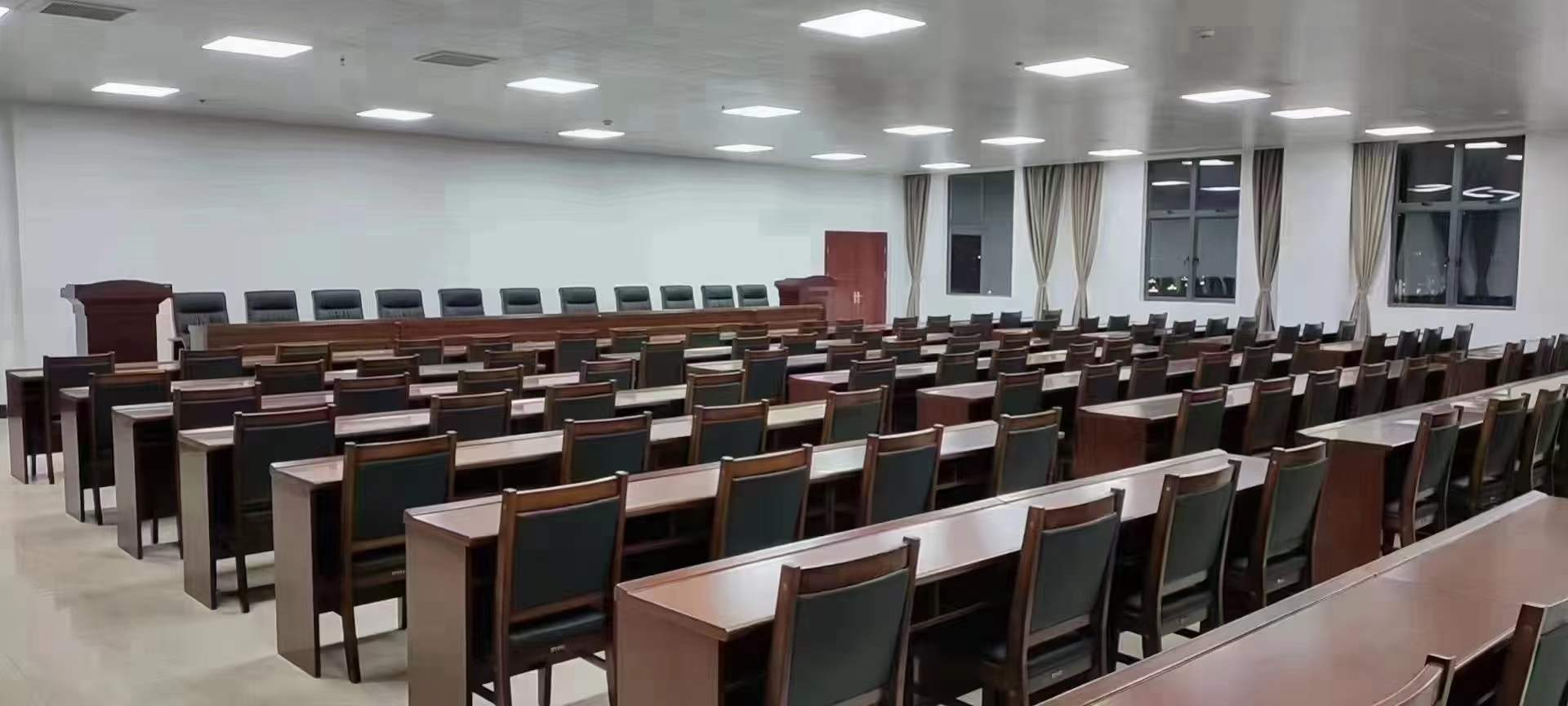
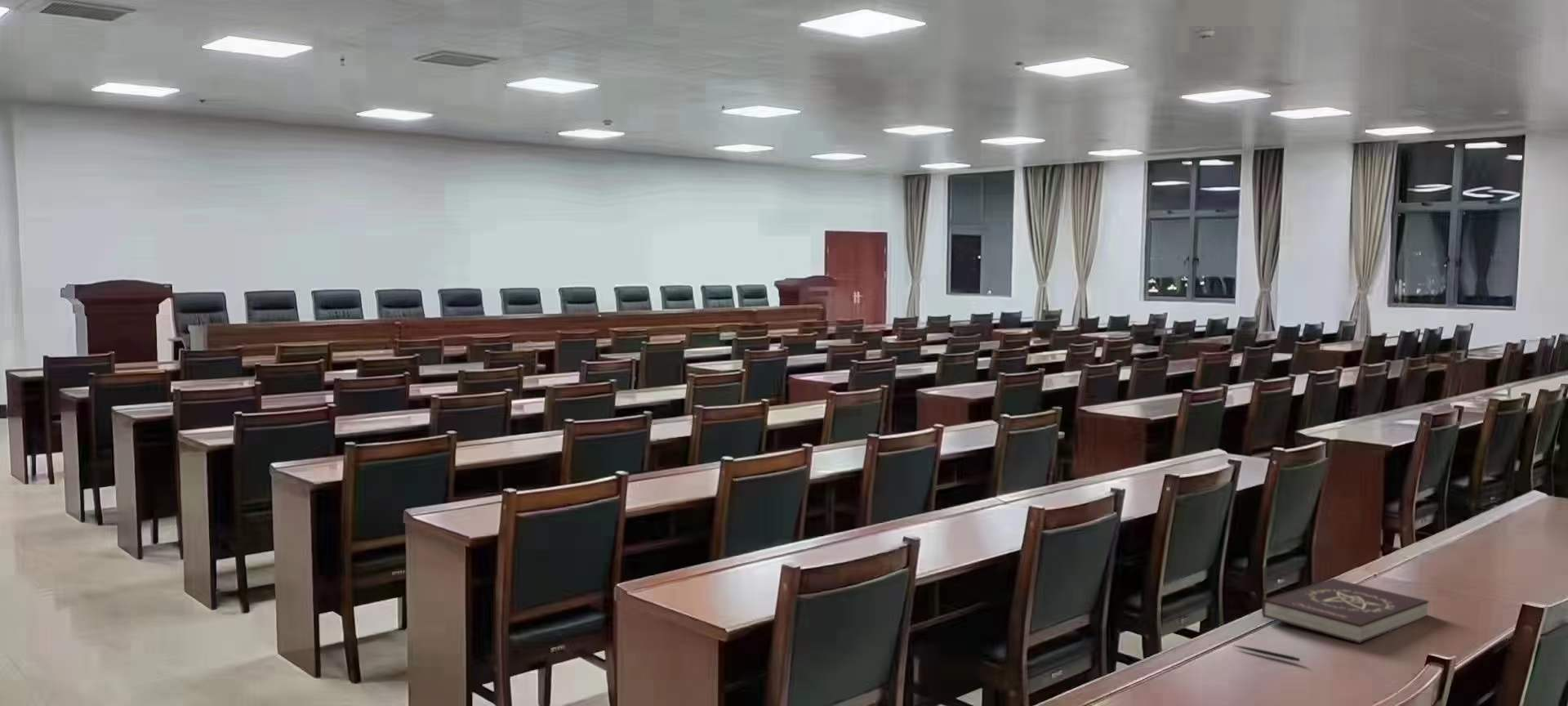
+ pen (1265, 651)
+ book (1343, 608)
